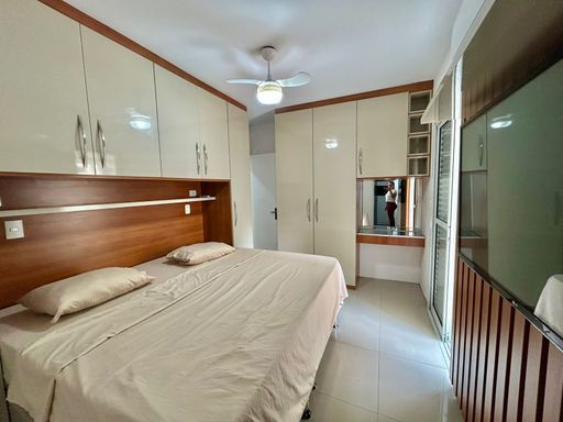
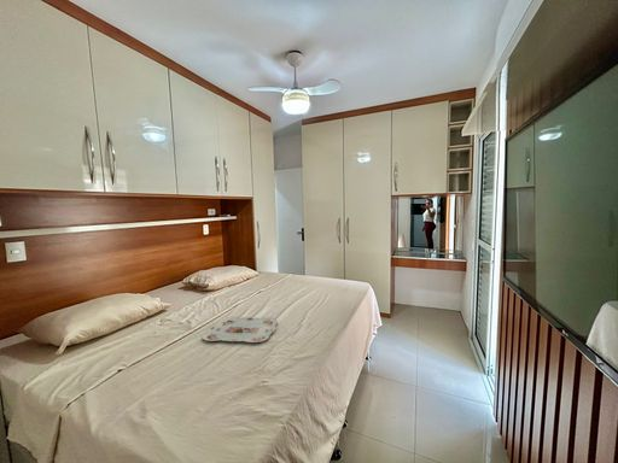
+ serving tray (241, 329)
